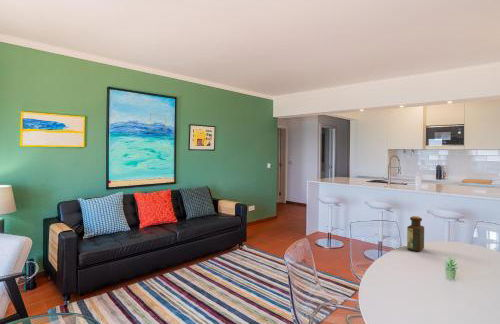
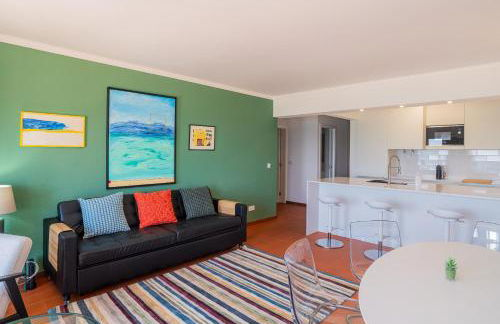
- bottle (415, 232)
